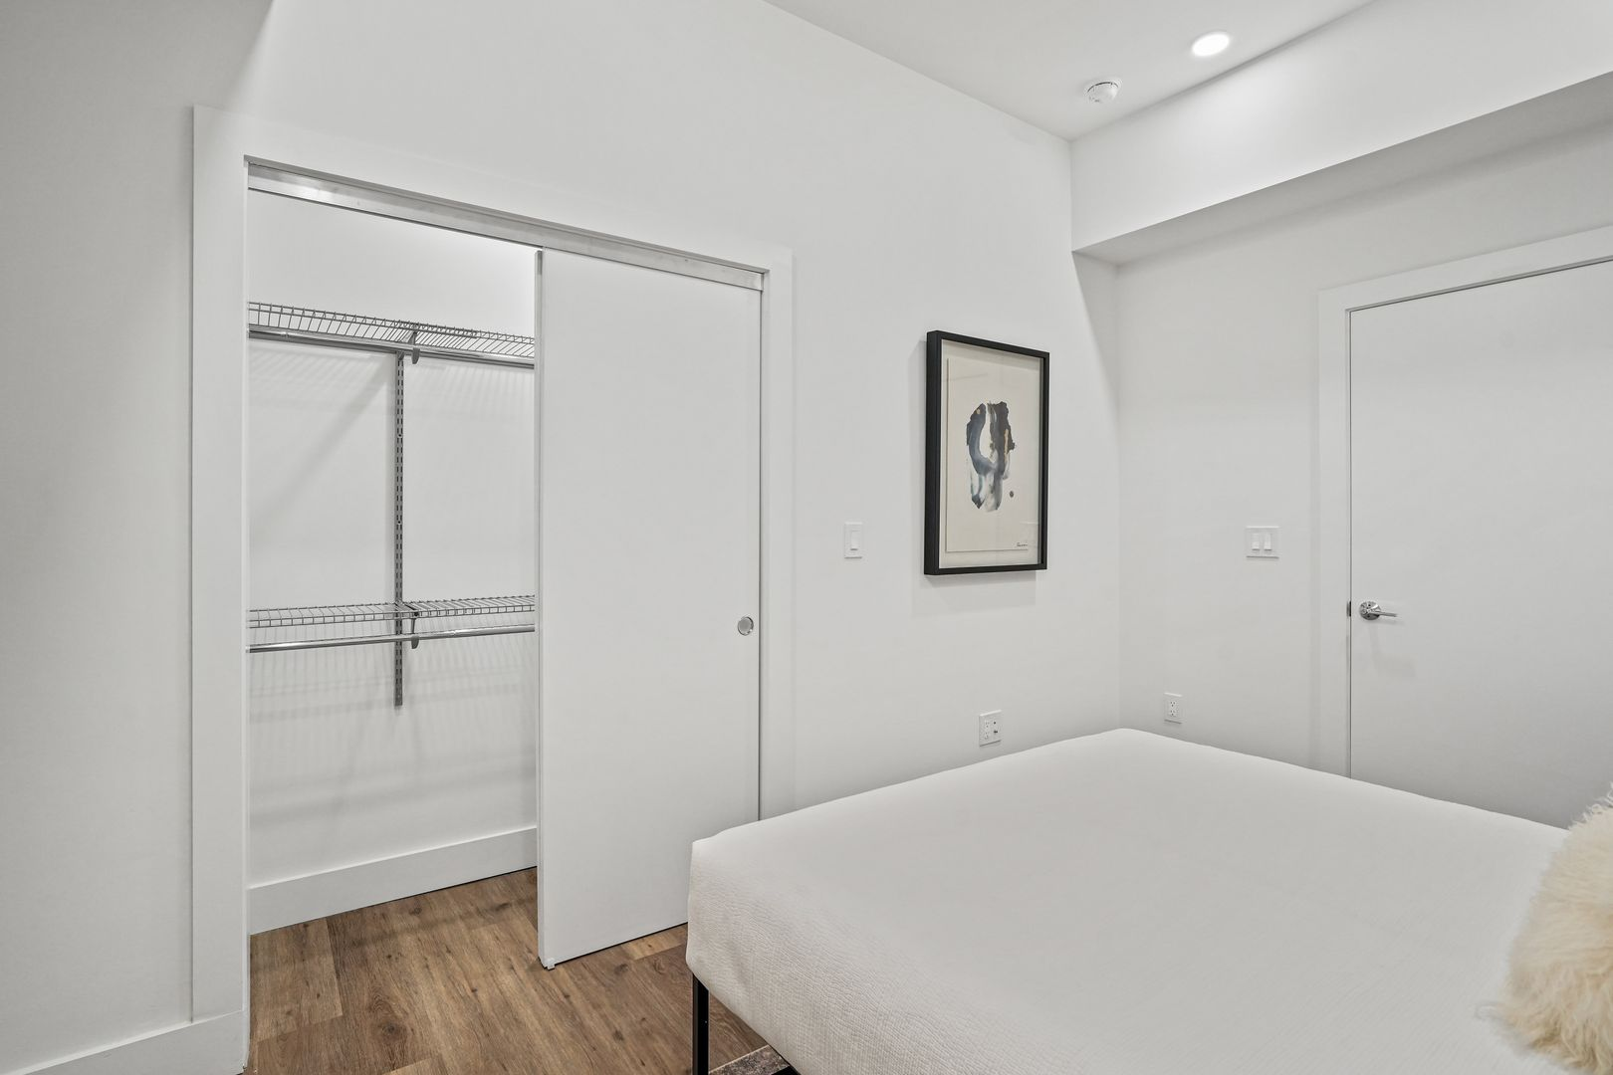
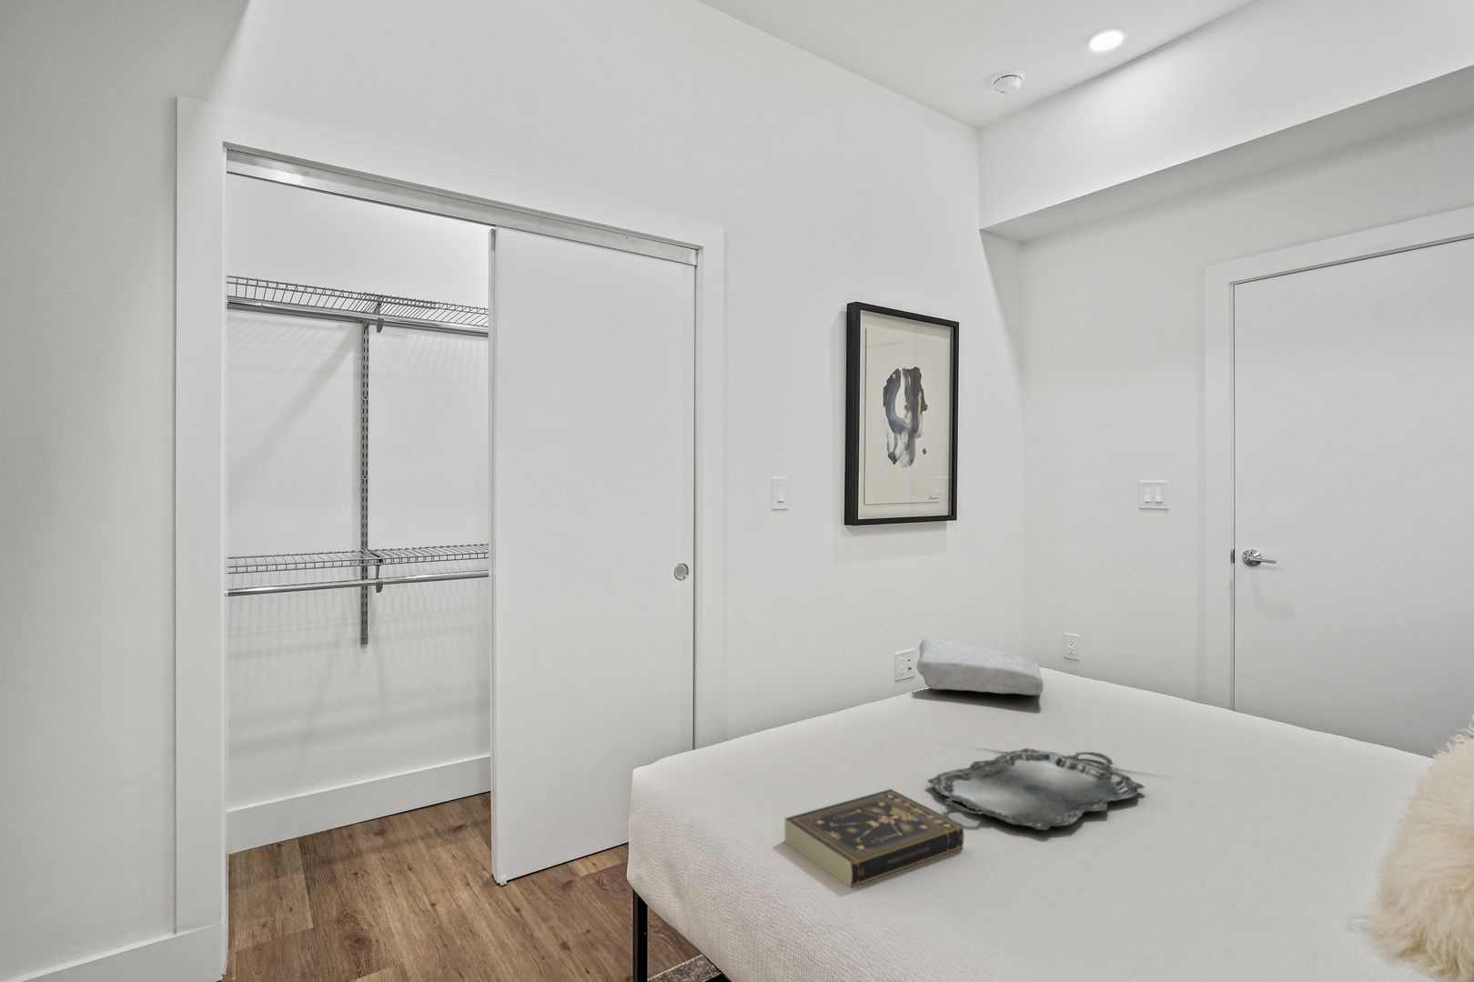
+ book (873, 833)
+ serving tray (1034, 784)
+ soap bar (975, 669)
